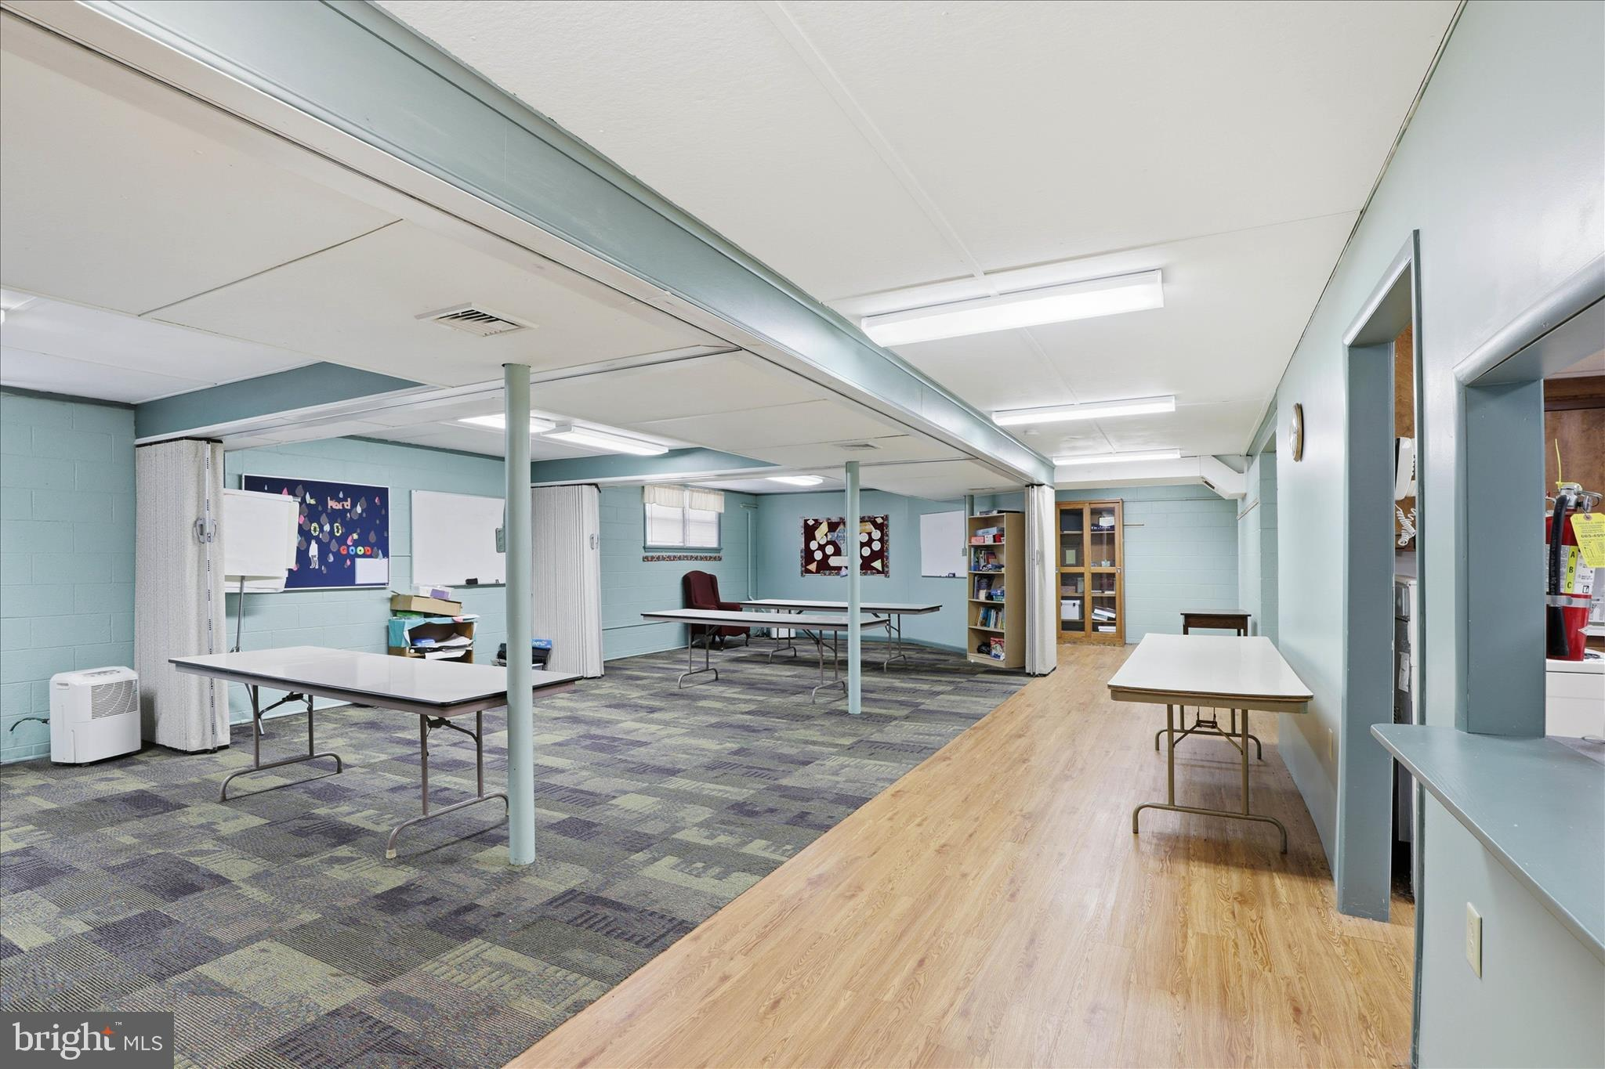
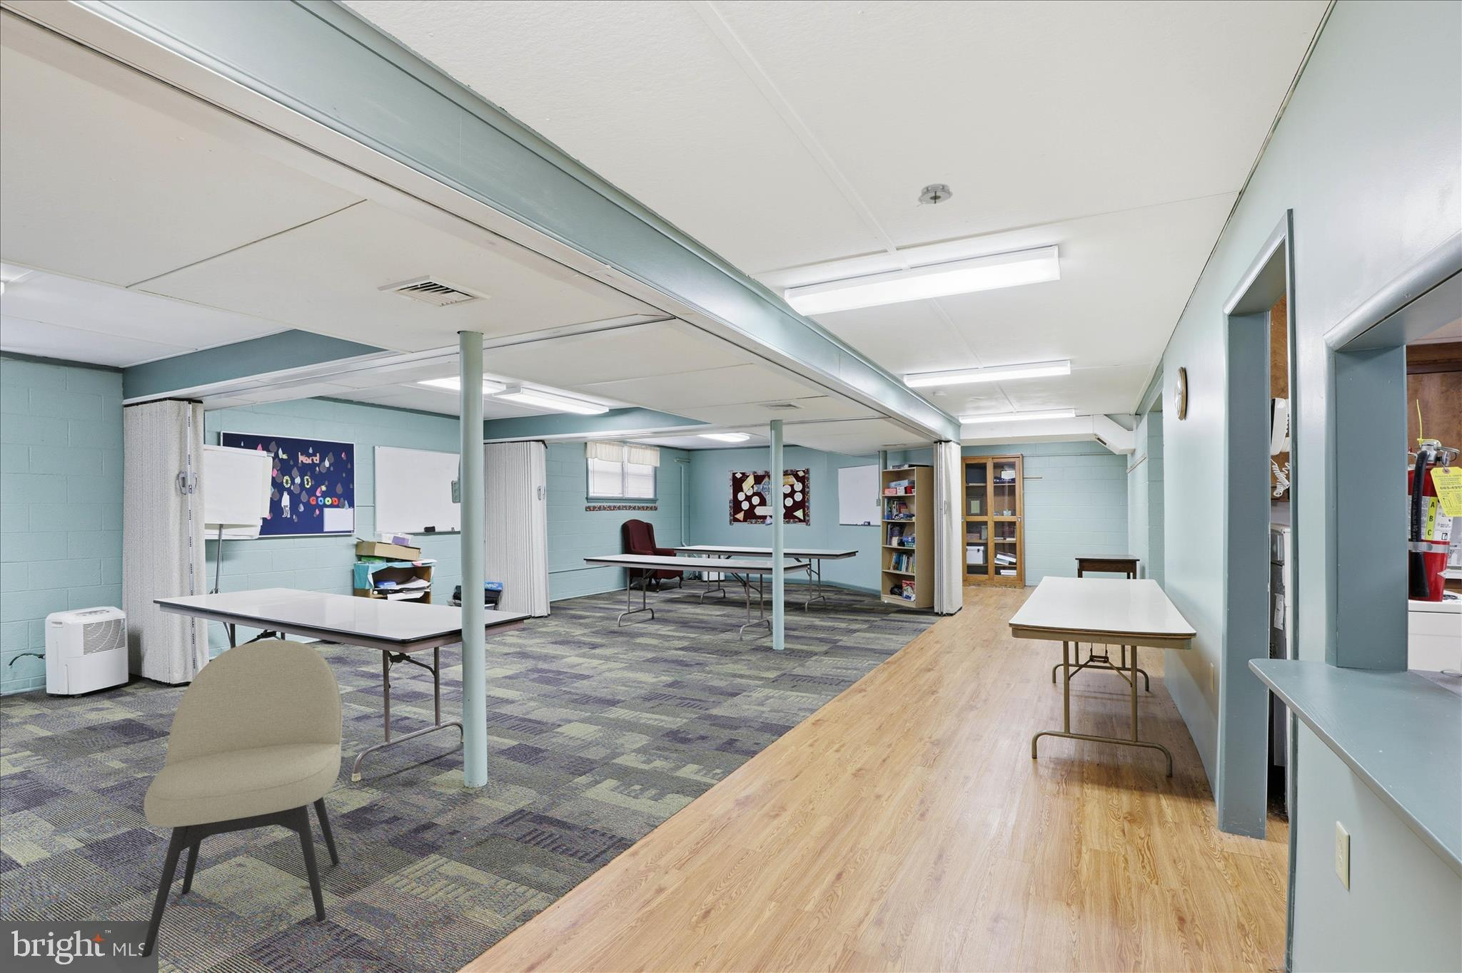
+ smoke detector (934, 194)
+ chair (252, 776)
